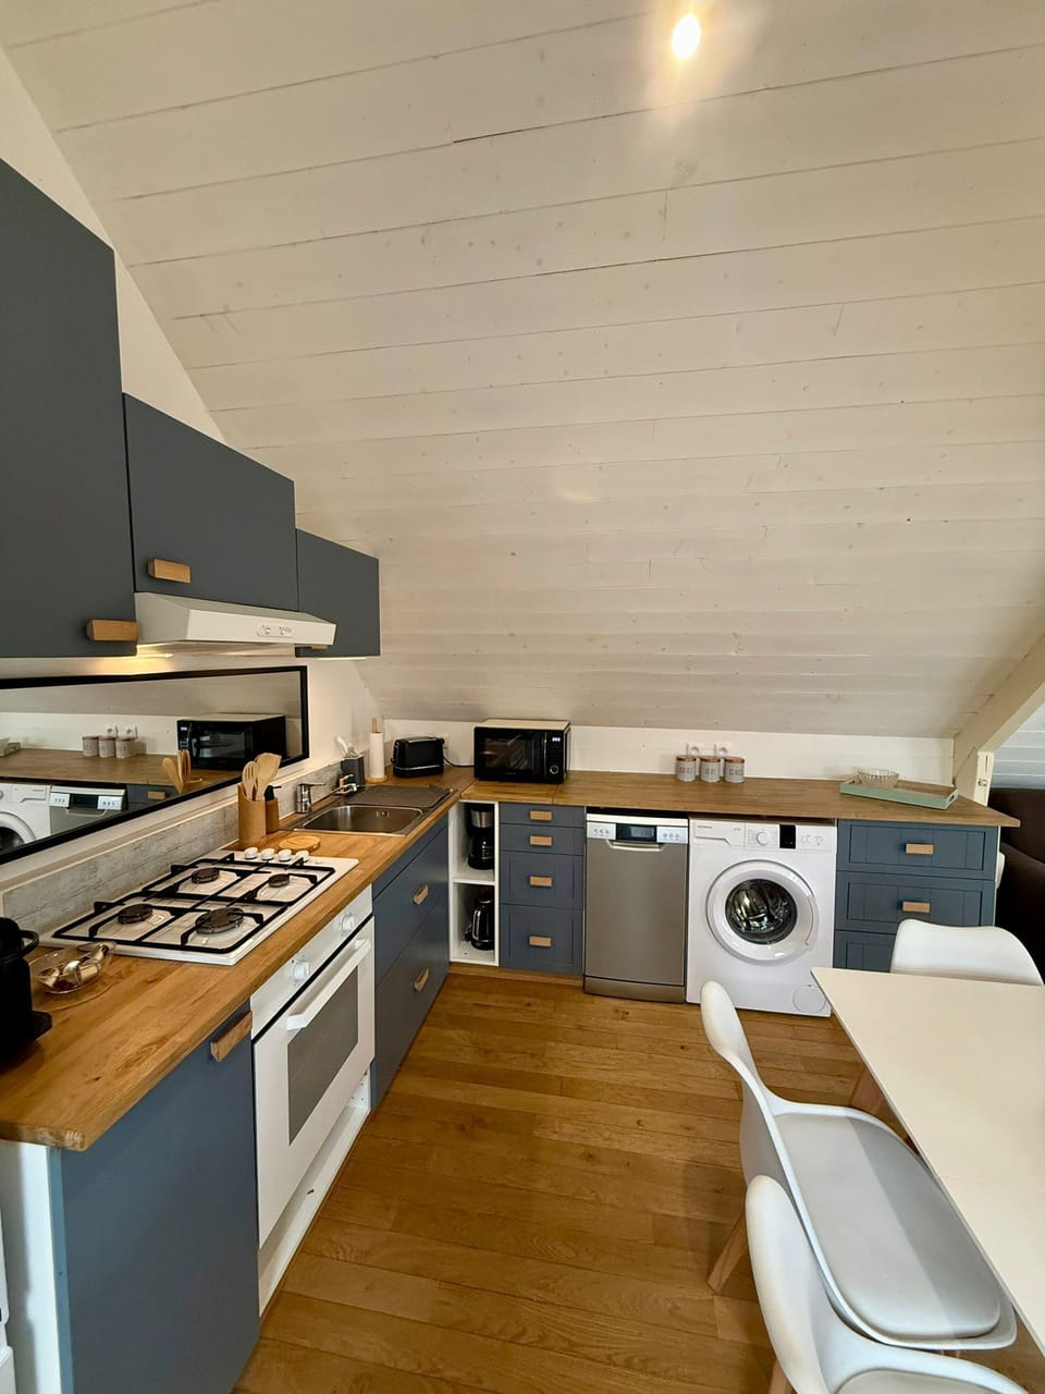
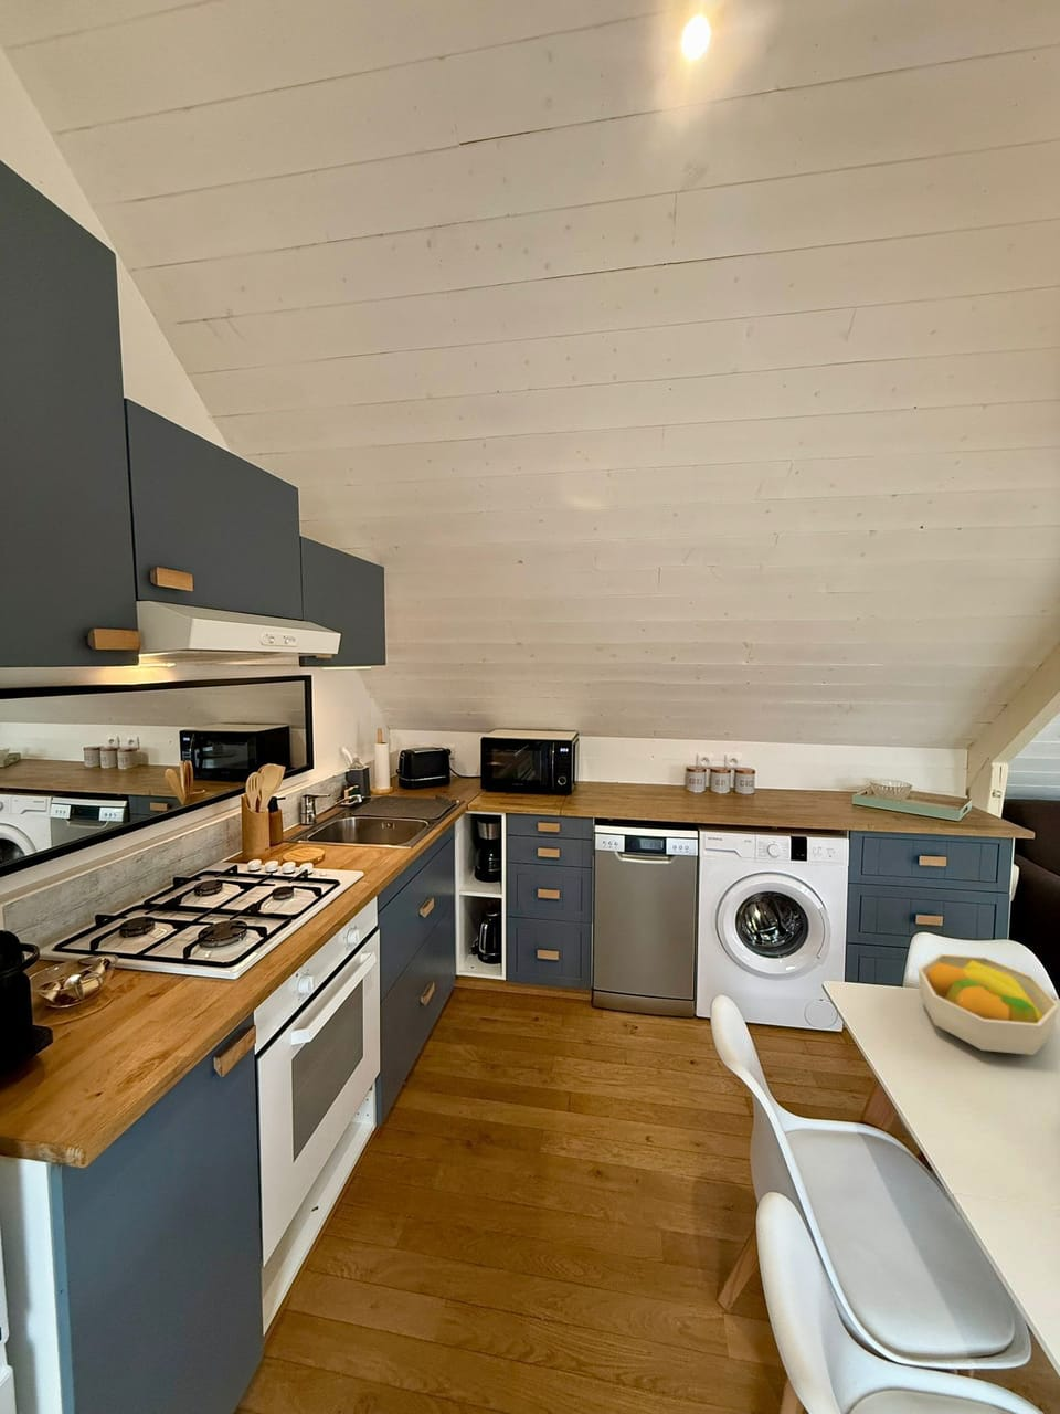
+ fruit bowl (984, 995)
